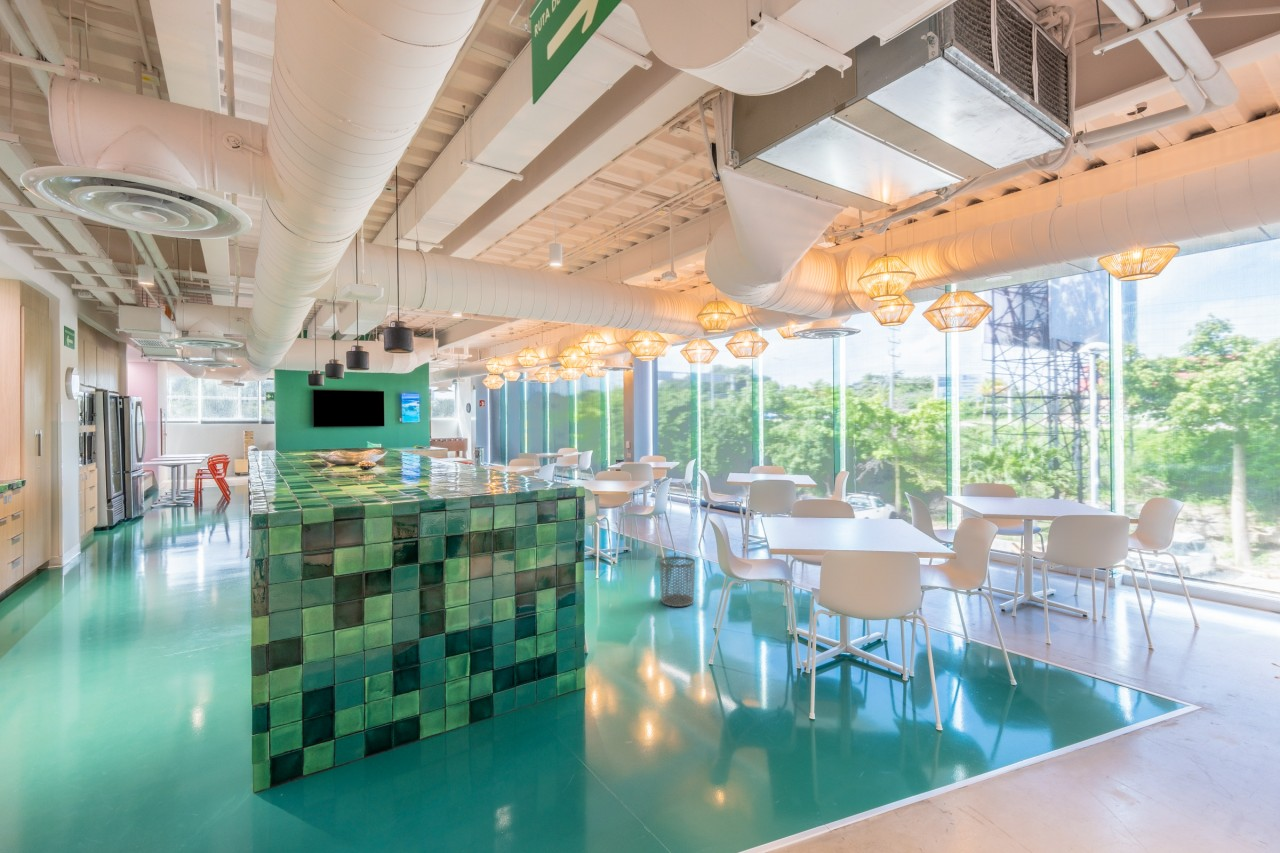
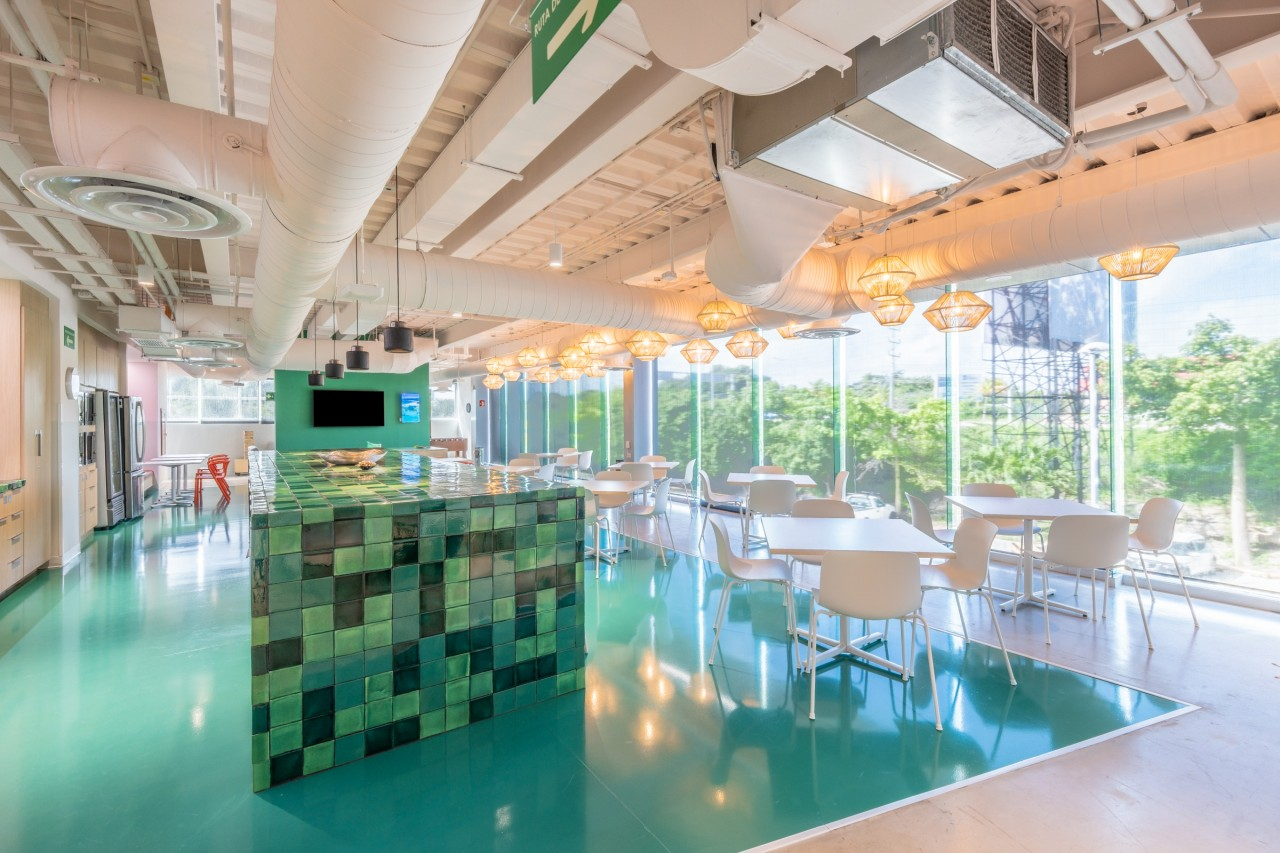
- waste bin (677, 581)
